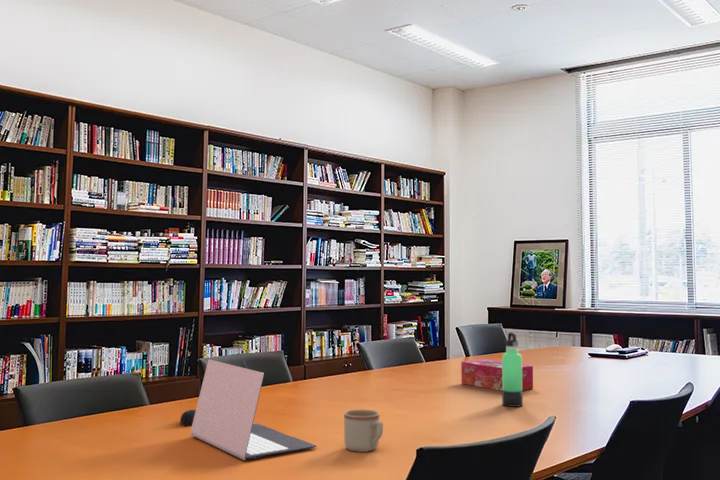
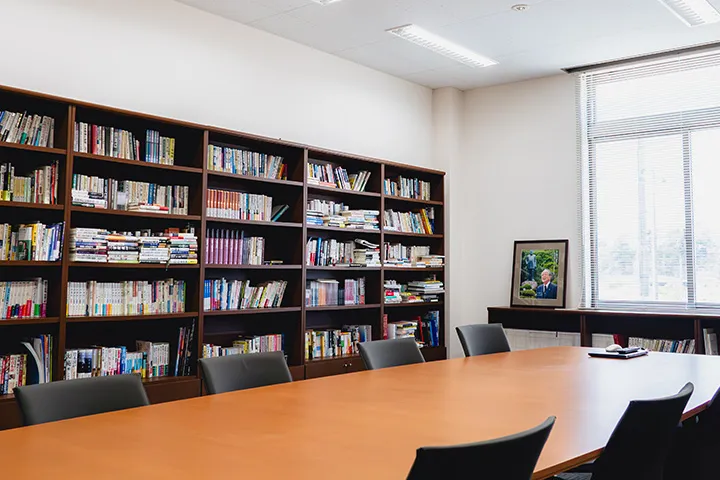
- laptop (251, 402)
- mug (365, 431)
- thermos bottle (512, 368)
- computer mouse (193, 414)
- tissue box (496, 374)
